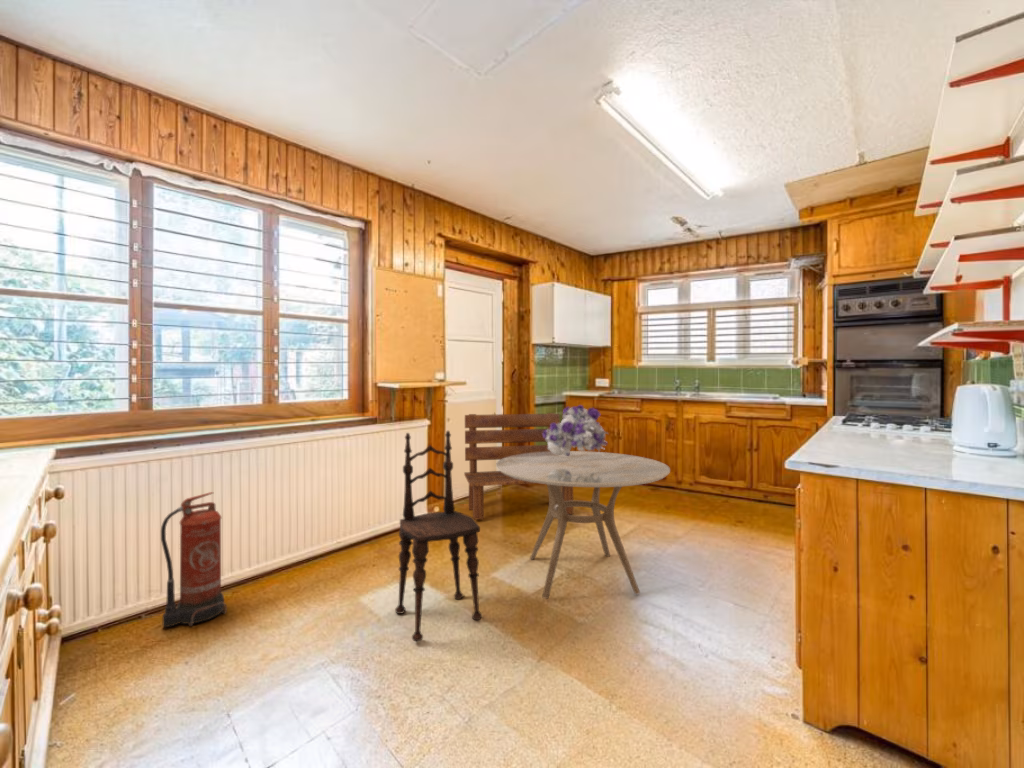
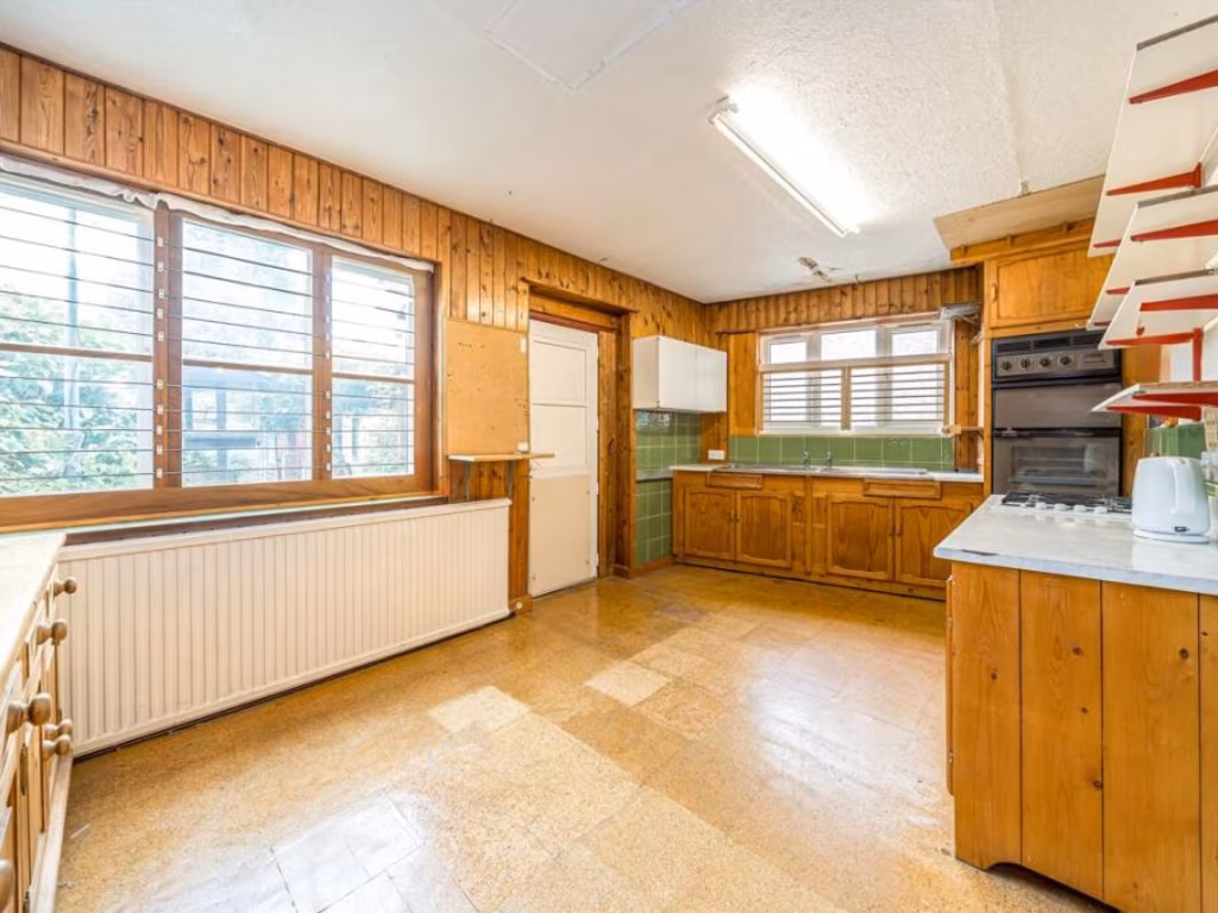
- fire extinguisher (193, 556)
- dining chair (438, 525)
- dining table (580, 519)
- bench (518, 454)
- bouquet (576, 432)
